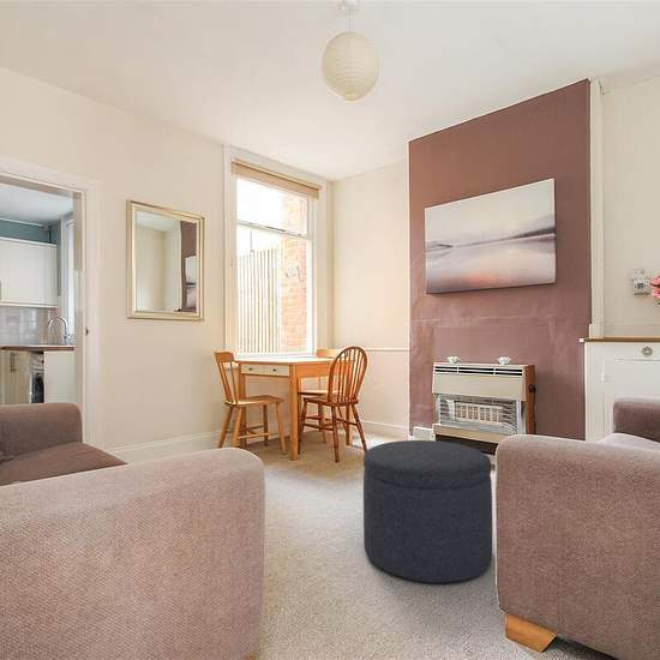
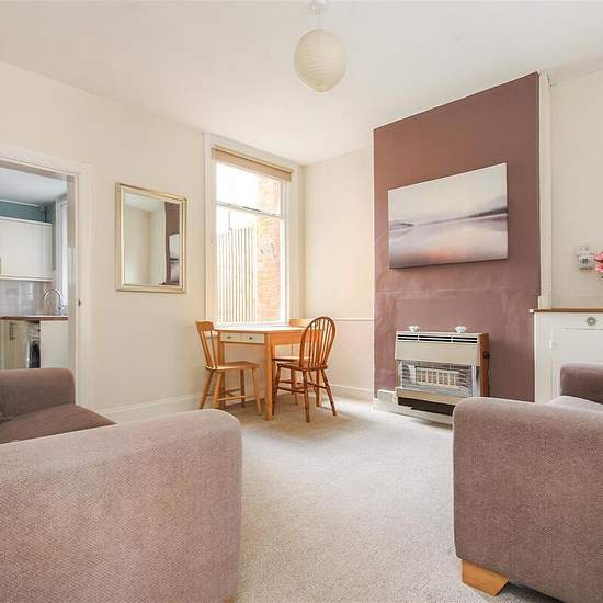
- ottoman (426, 502)
